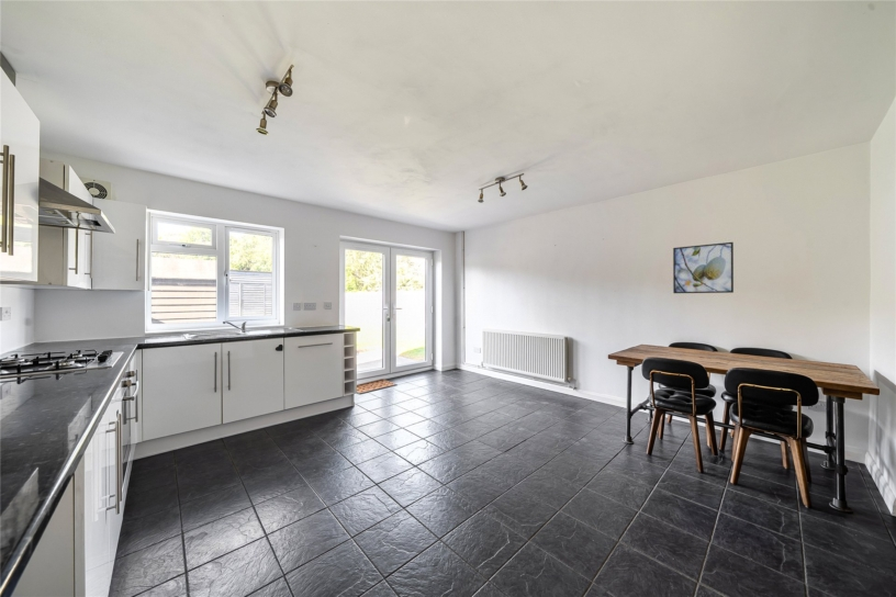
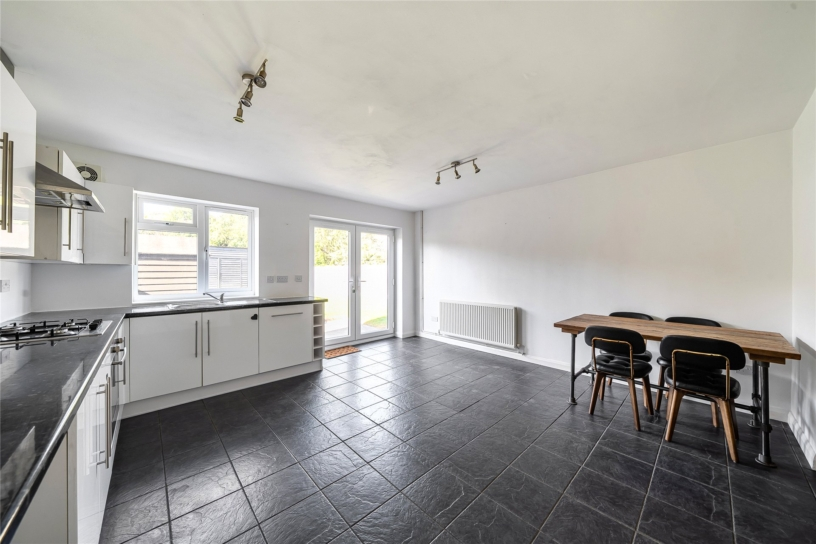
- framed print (702, 269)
